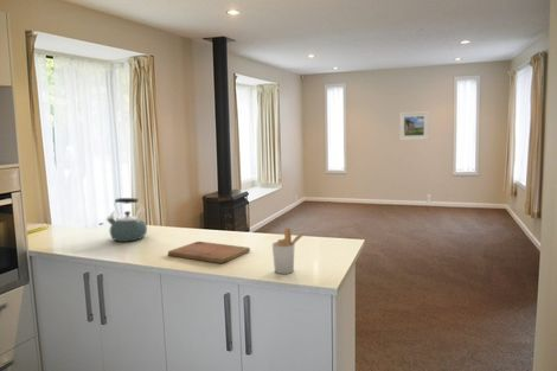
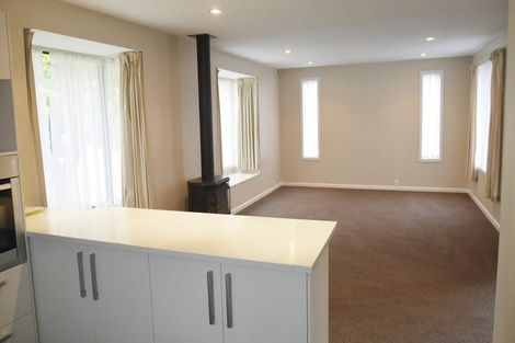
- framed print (414, 126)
- kettle (124, 218)
- utensil holder (289, 250)
- cutting board (209, 251)
